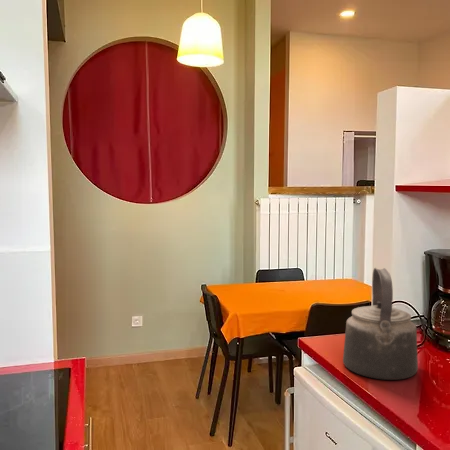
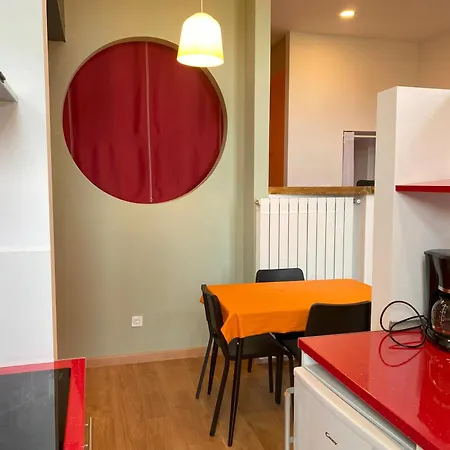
- kettle (379, 316)
